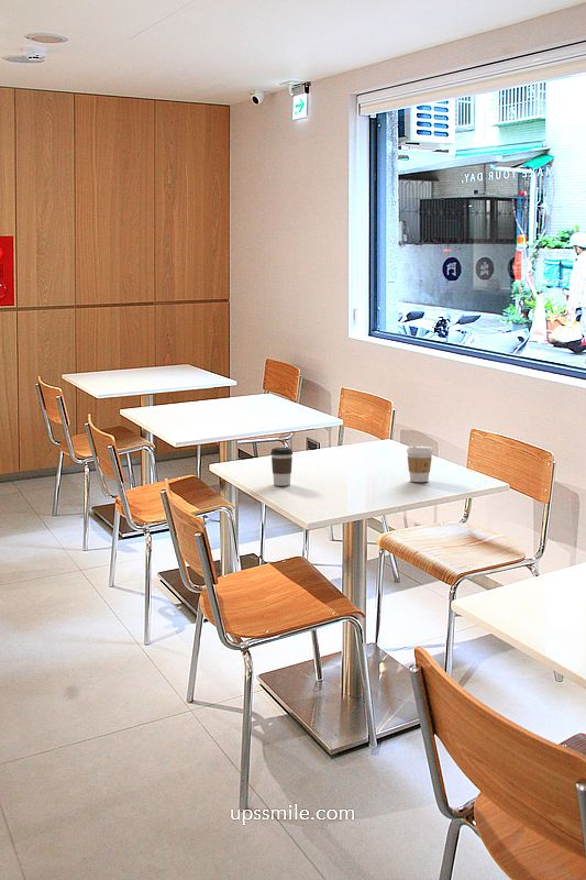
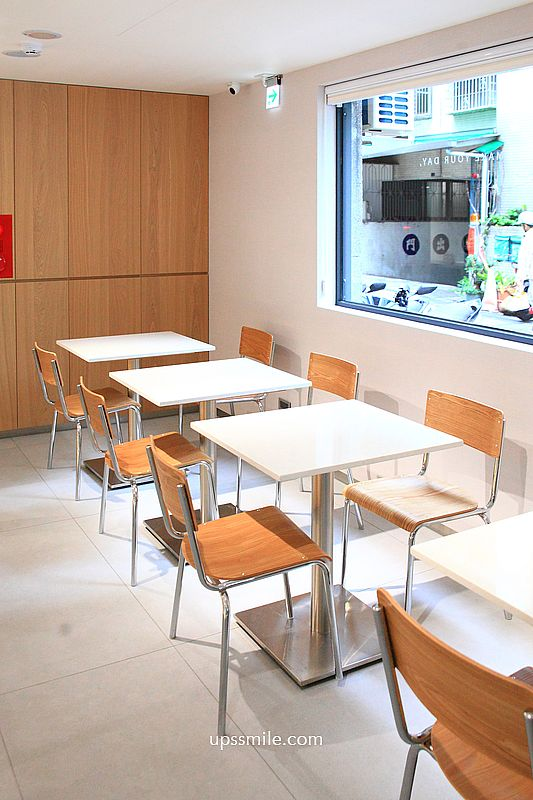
- coffee cup (419, 463)
- coffee cup (281, 466)
